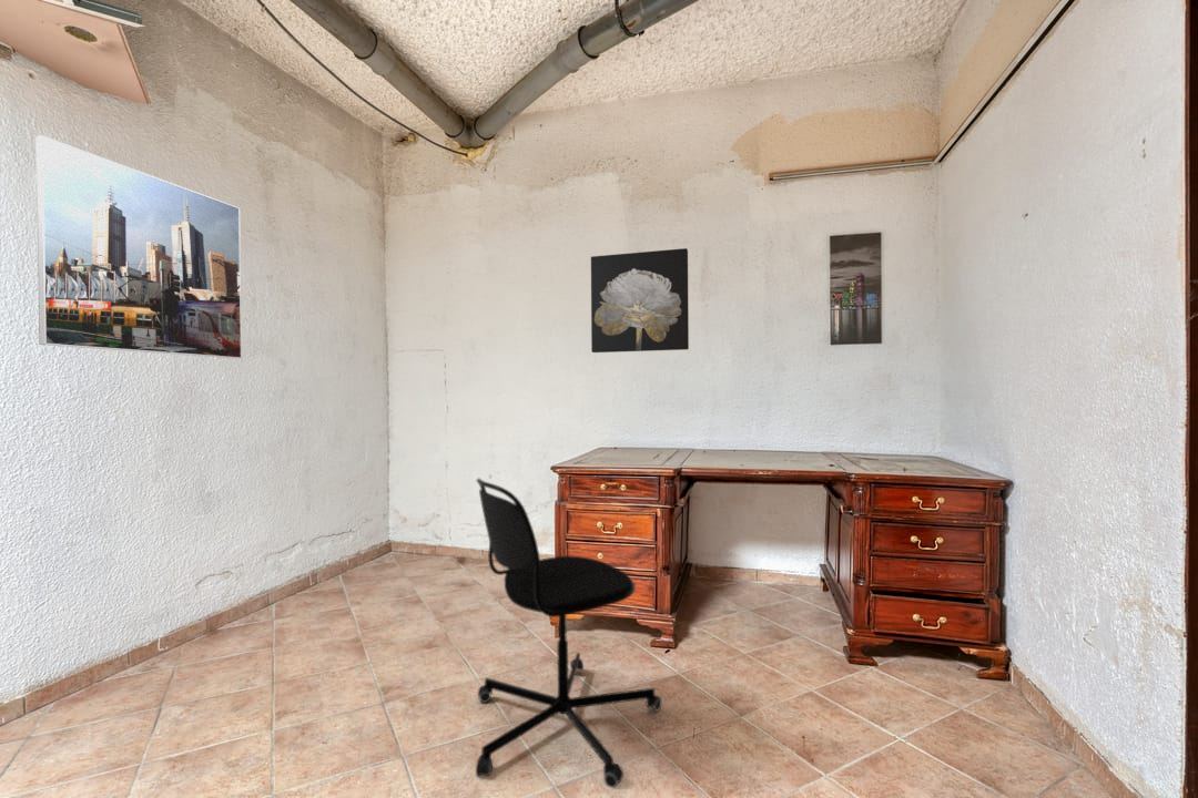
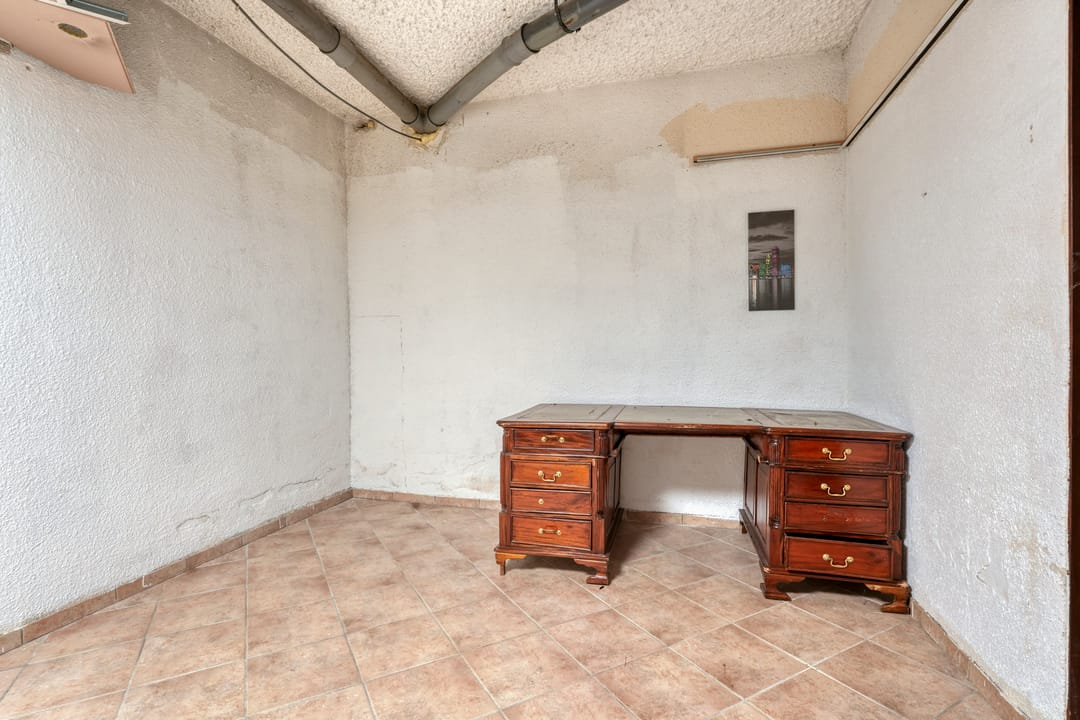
- wall art (638, 301)
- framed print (155, 265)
- office chair (566, 601)
